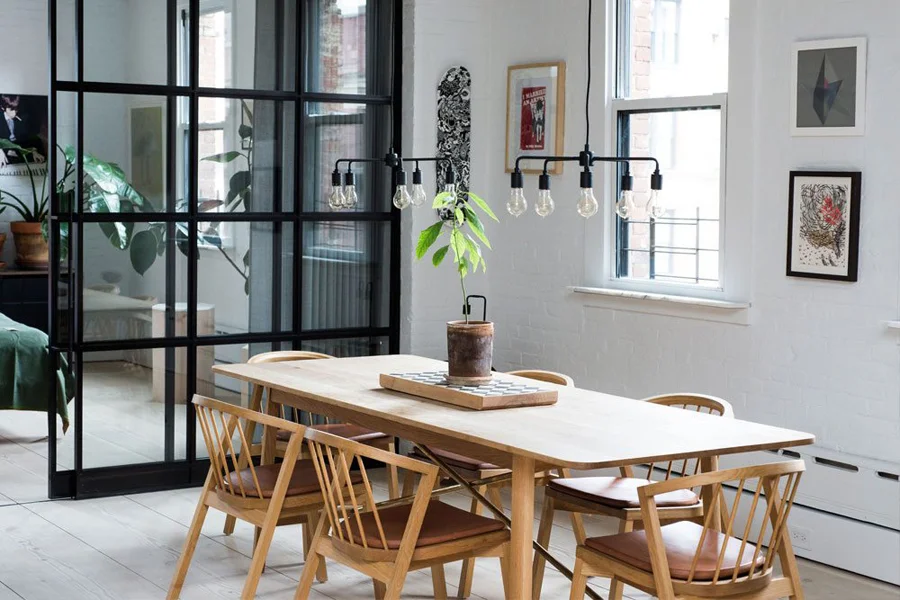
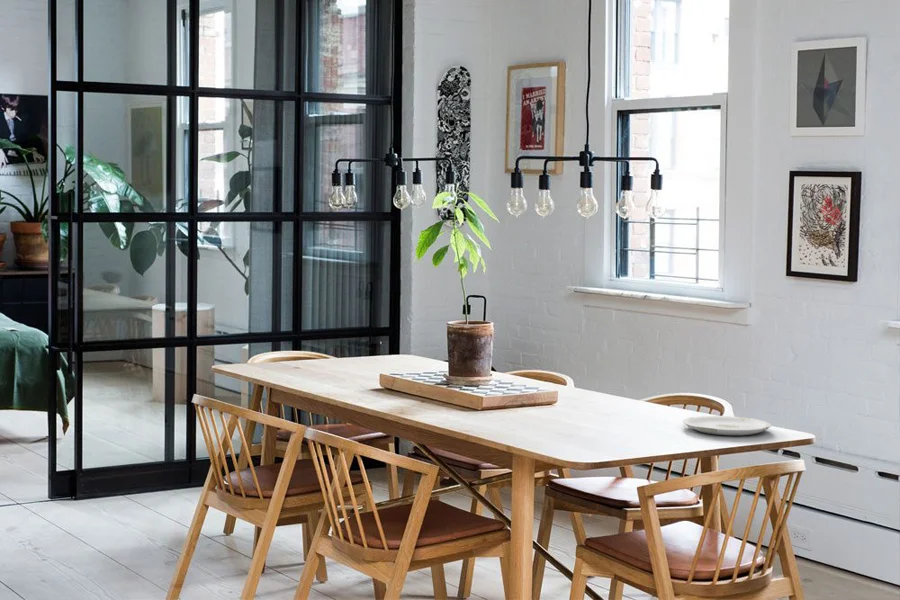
+ plate (726, 426)
